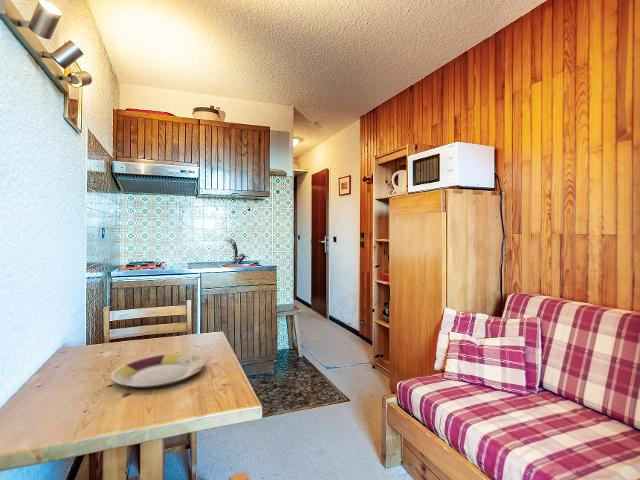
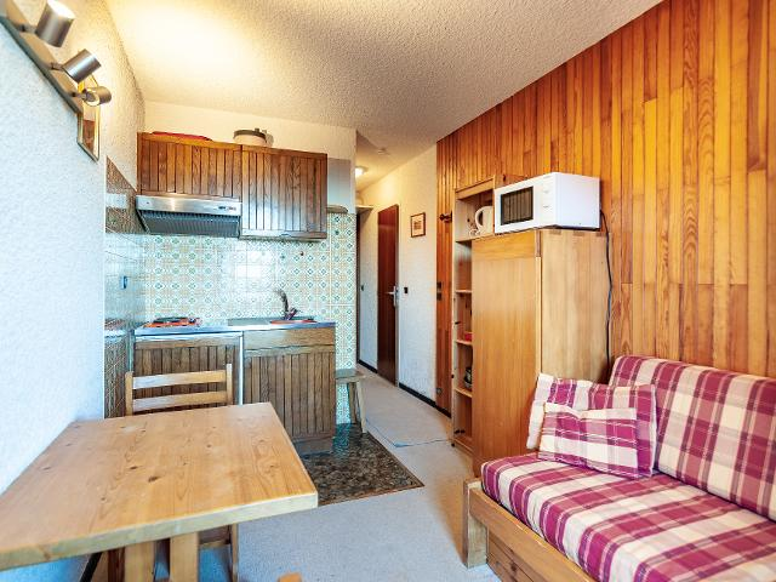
- plate (160, 370)
